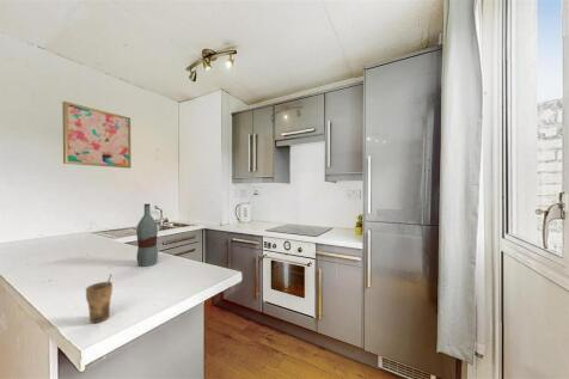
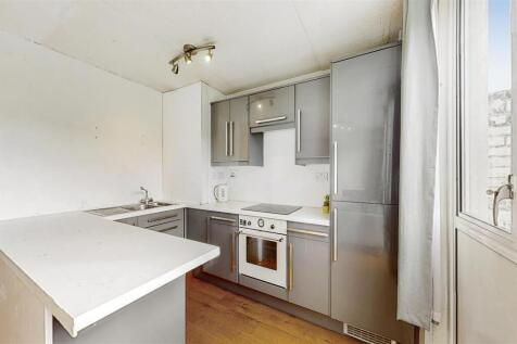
- wall art (99, 137)
- cup (99, 298)
- bottle (147, 233)
